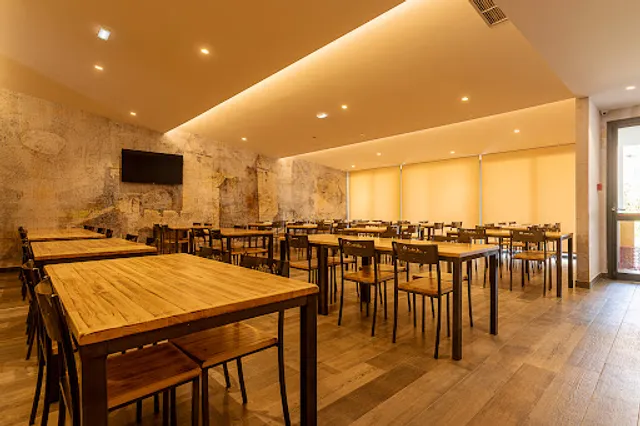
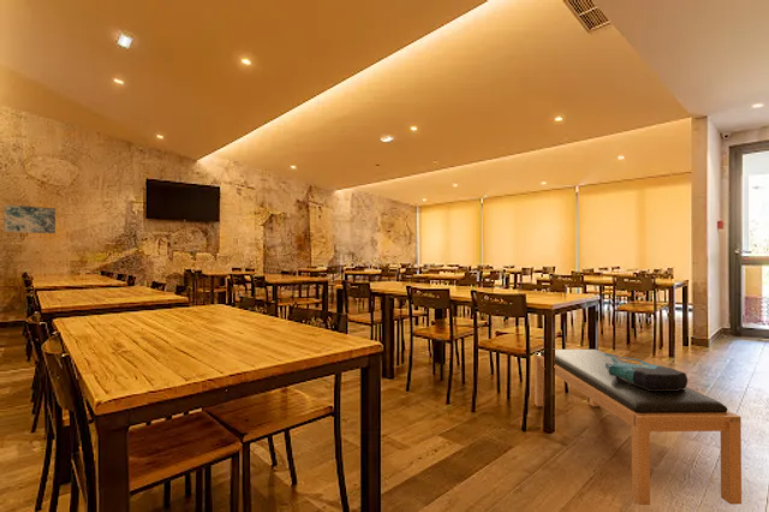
+ tote bag (634, 369)
+ wall art (30, 219)
+ bench (612, 405)
